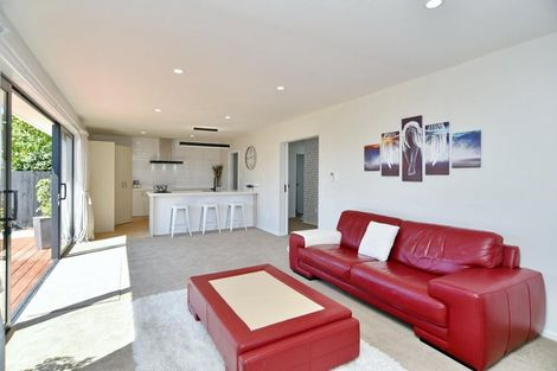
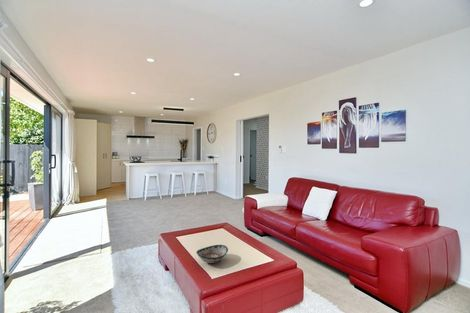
+ decorative bowl (212, 255)
